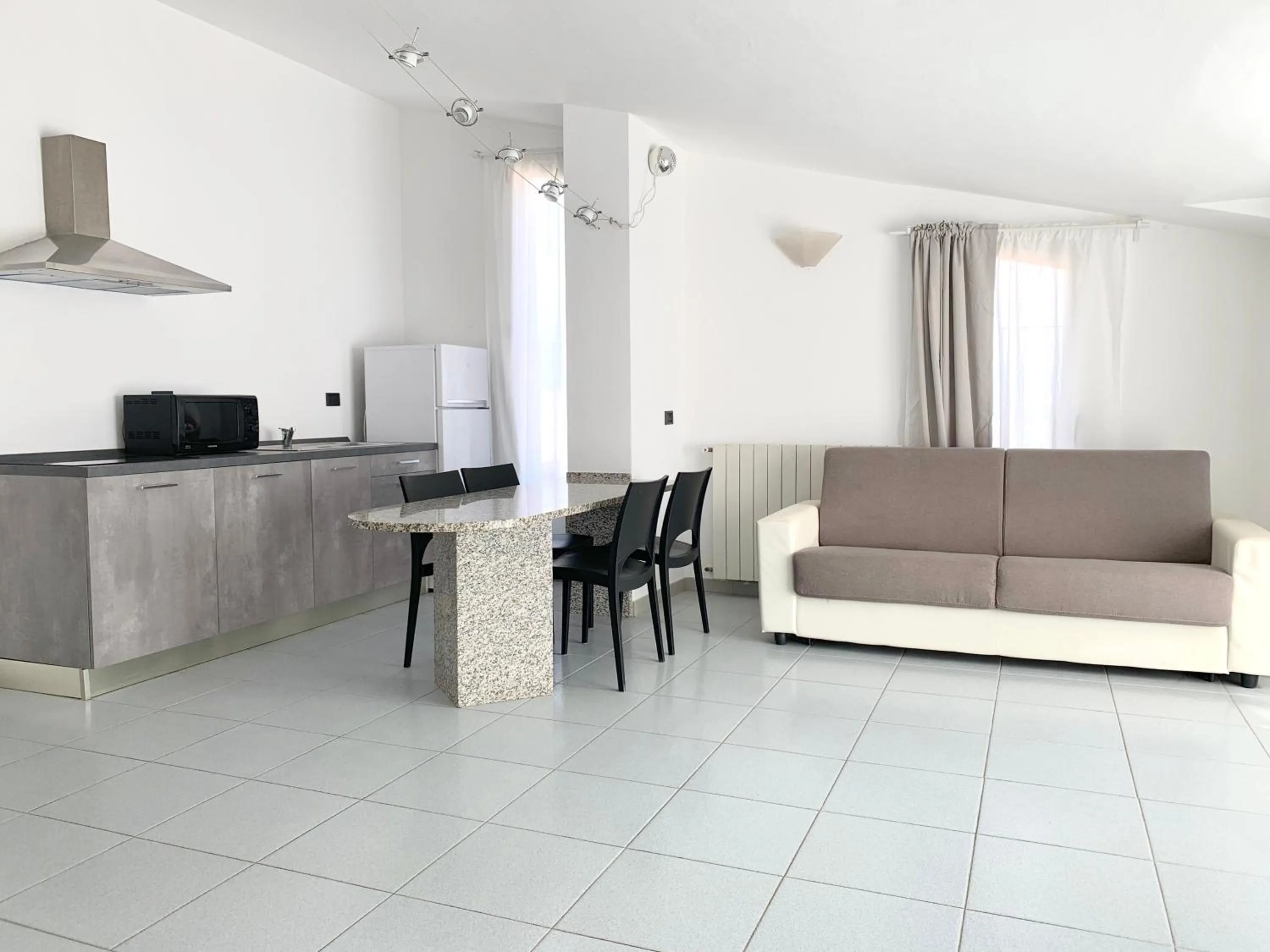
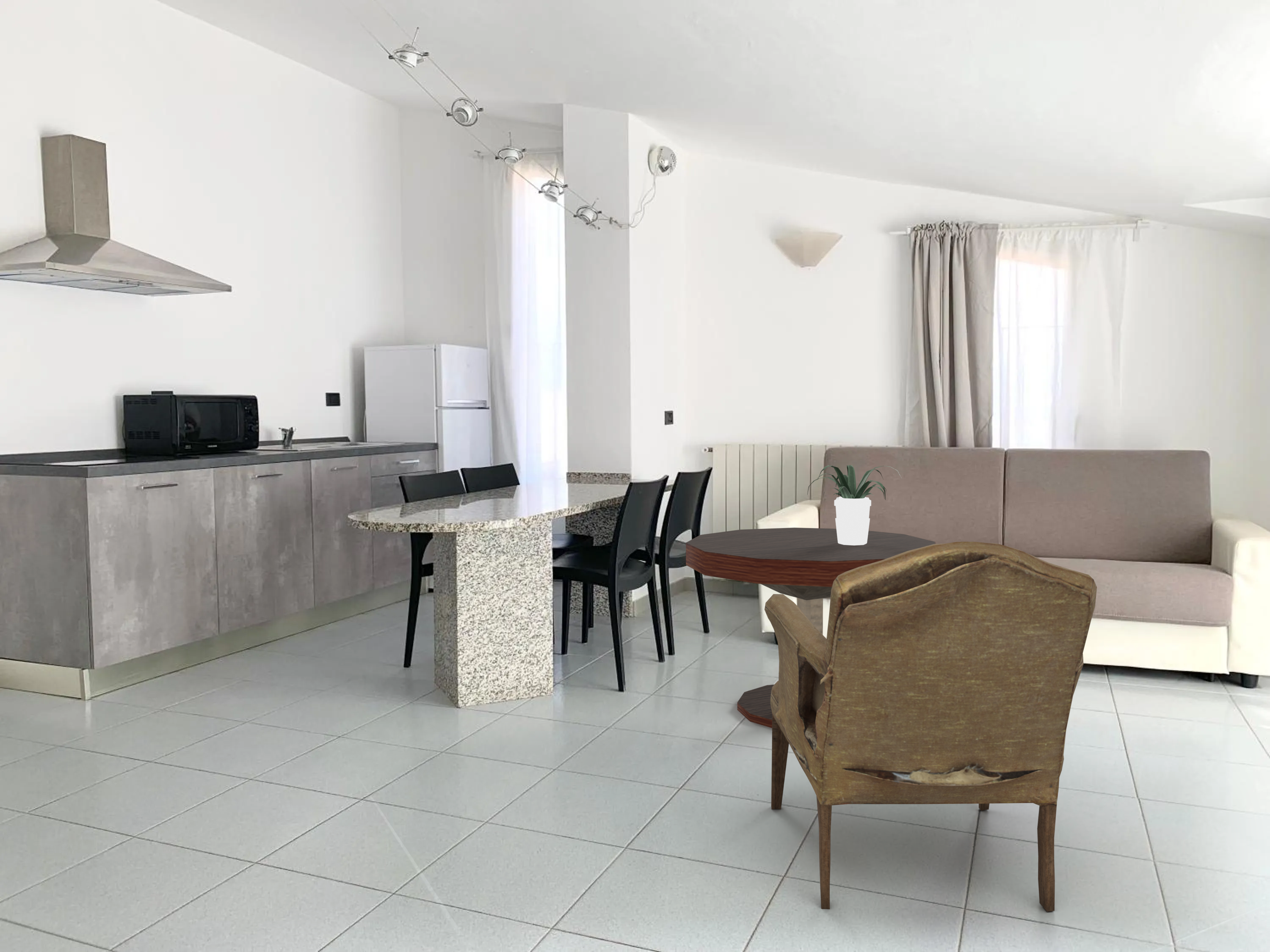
+ potted plant (851, 504)
+ coffee table (813, 625)
+ armchair (928, 699)
